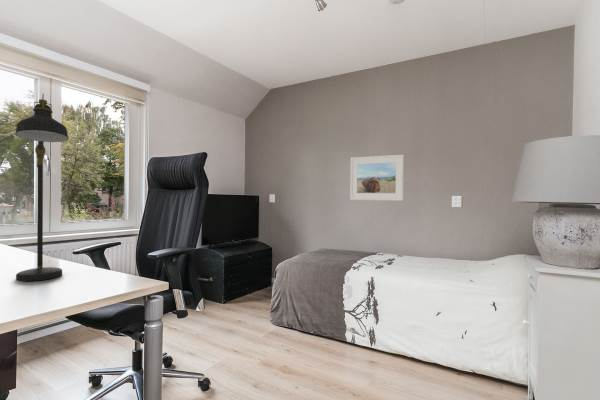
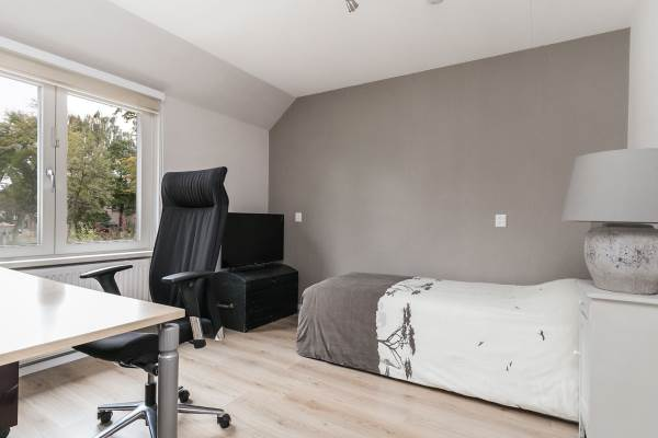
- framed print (375, 178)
- desk lamp (40, 192)
